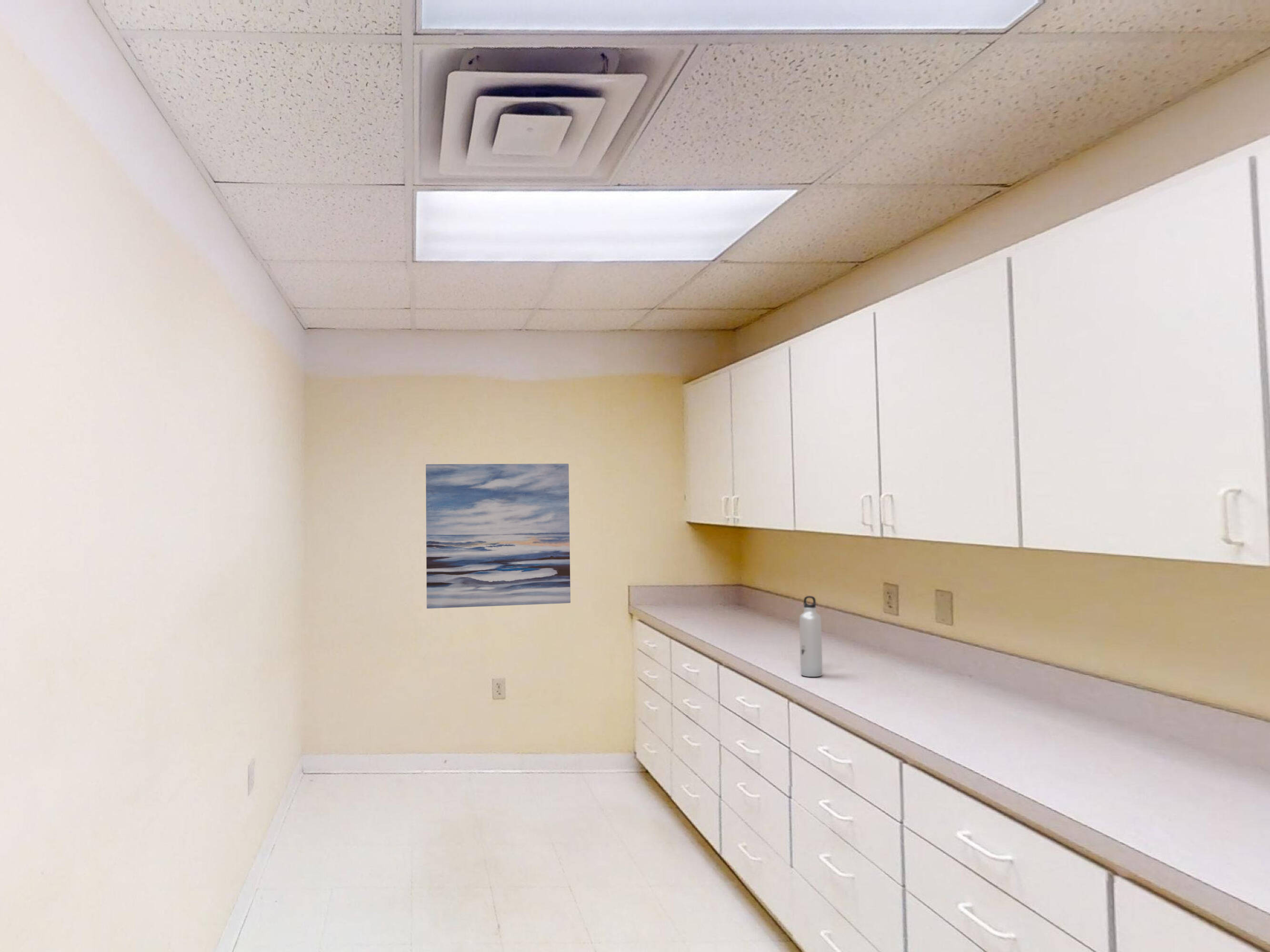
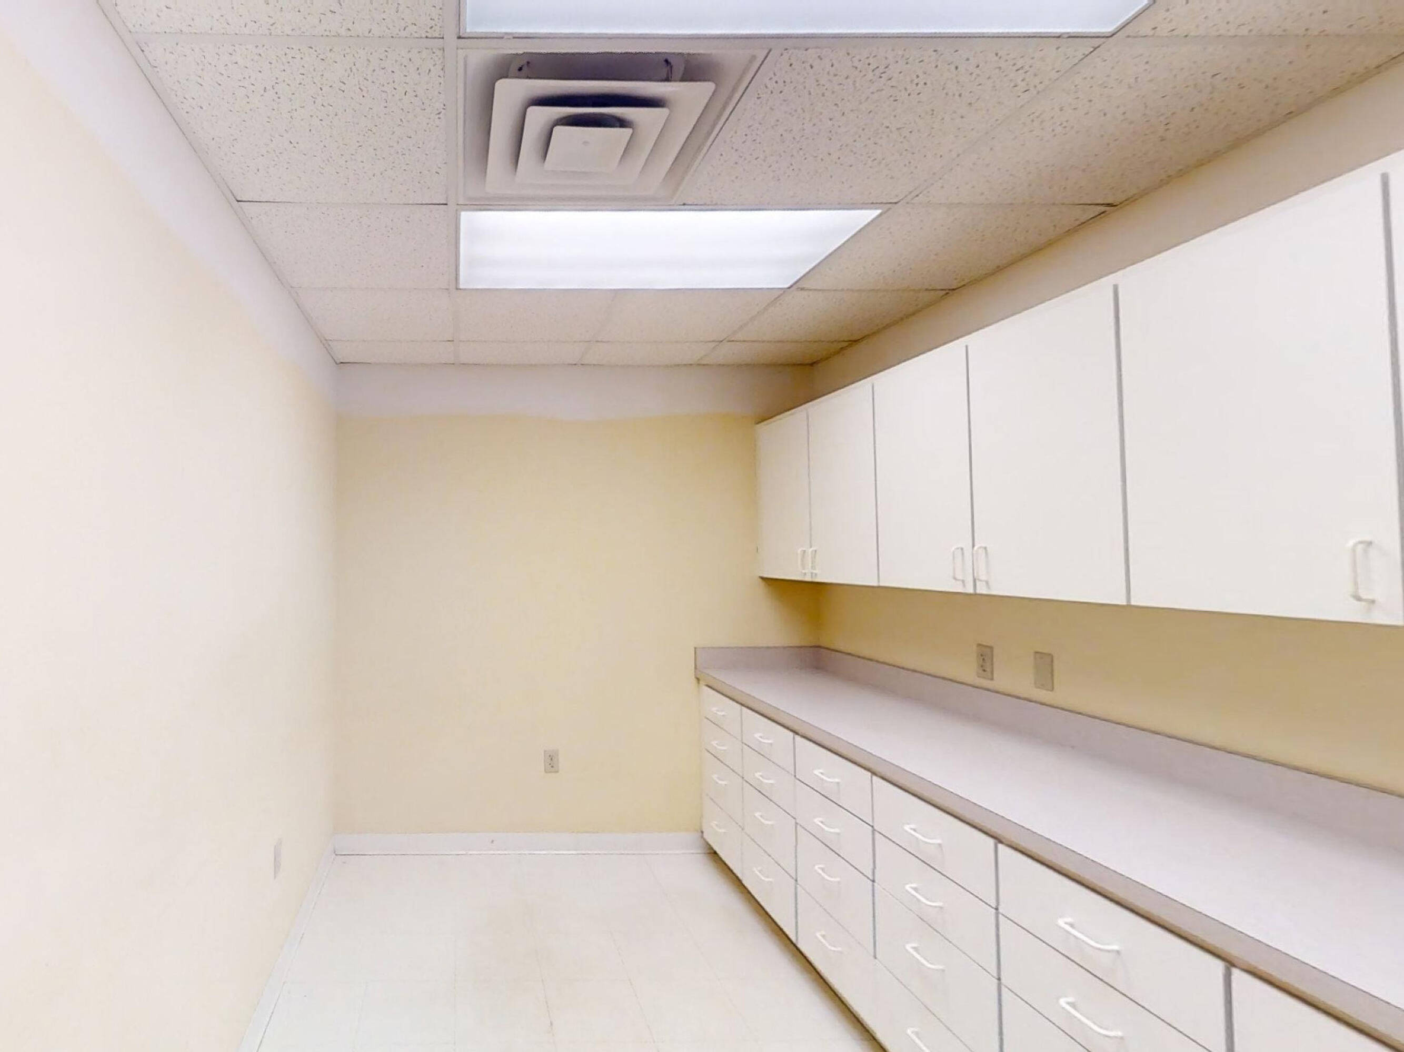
- water bottle (810, 635)
- wall art (499, 535)
